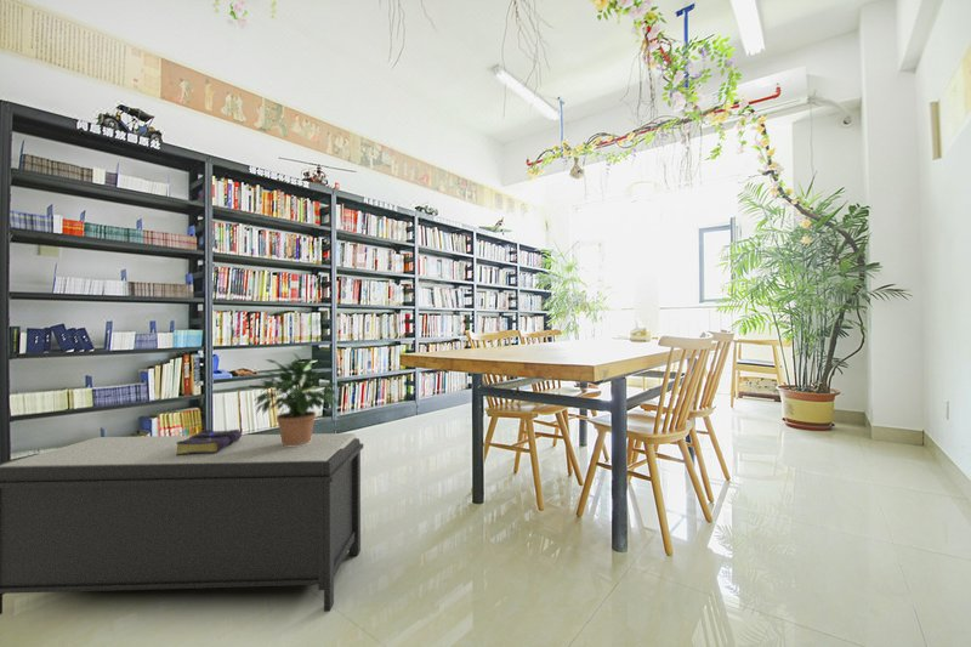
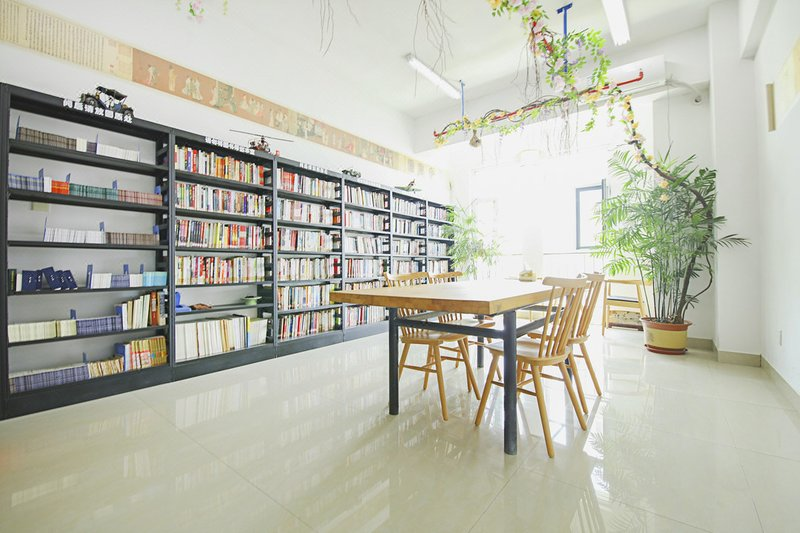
- bench (197, 513)
- book (210, 439)
- potted plant (294, 399)
